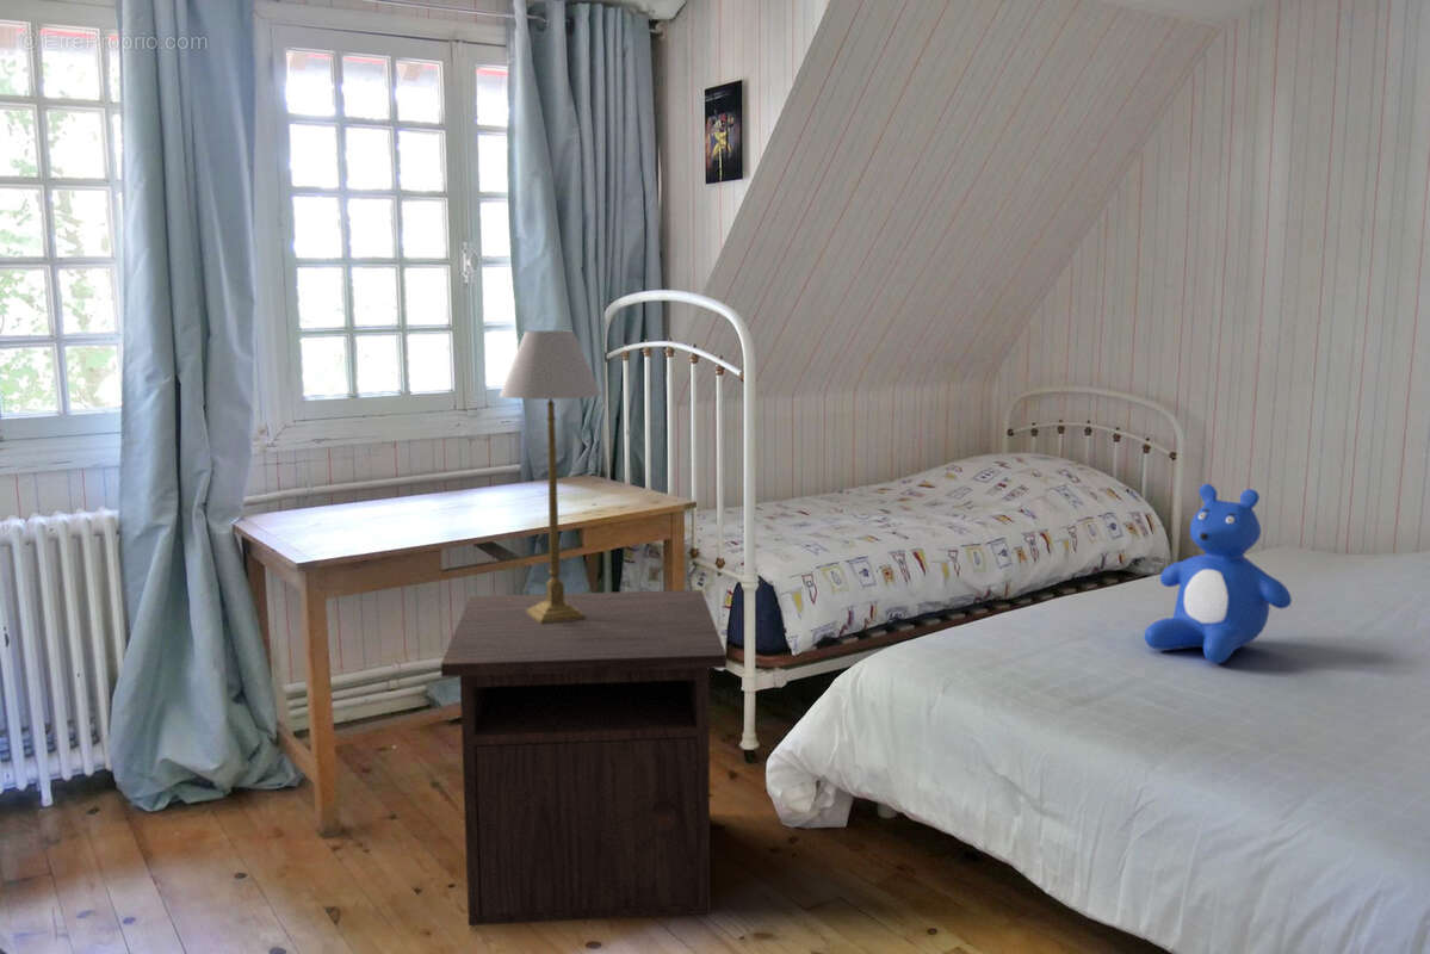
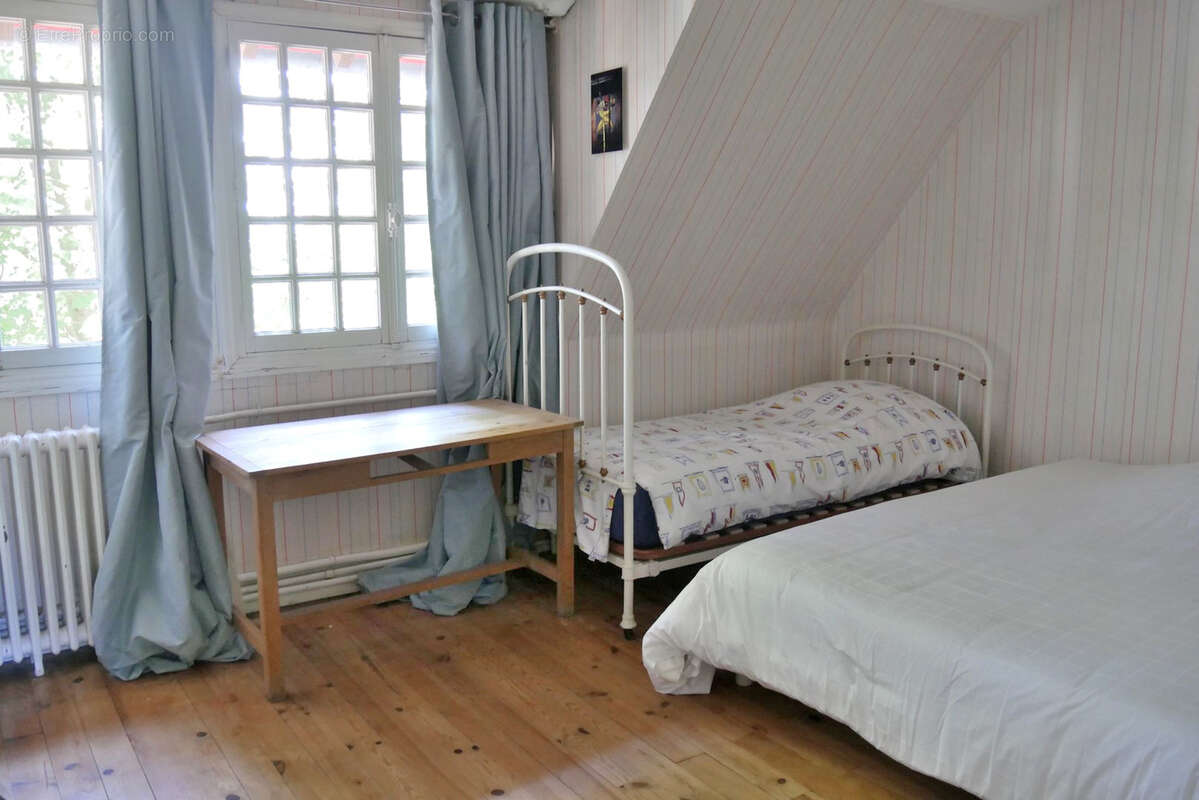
- teddy bear (1212, 570)
- table lamp (552, 475)
- nightstand (588, 747)
